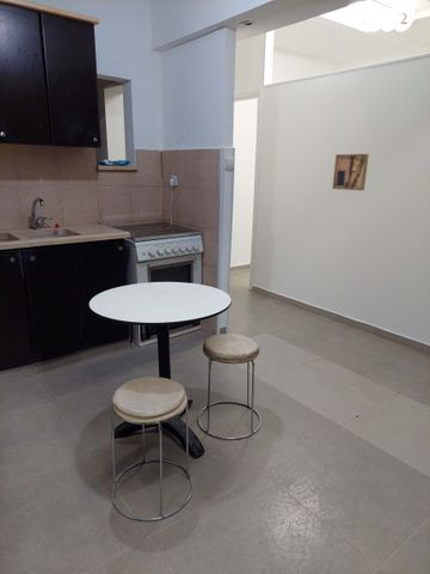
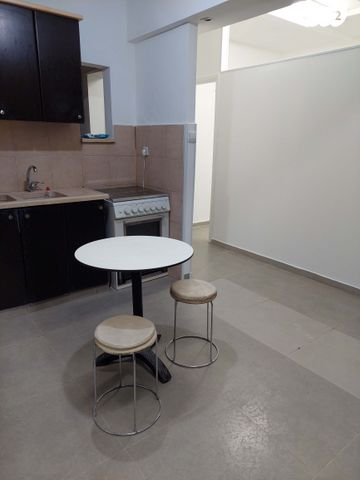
- wall art (349, 172)
